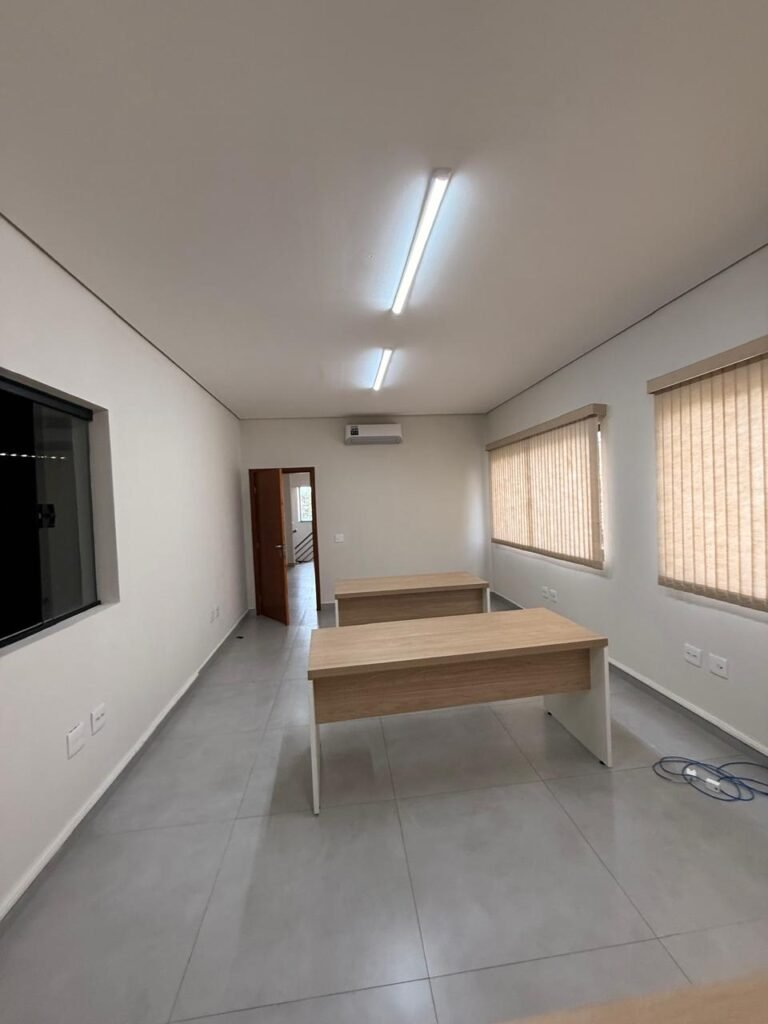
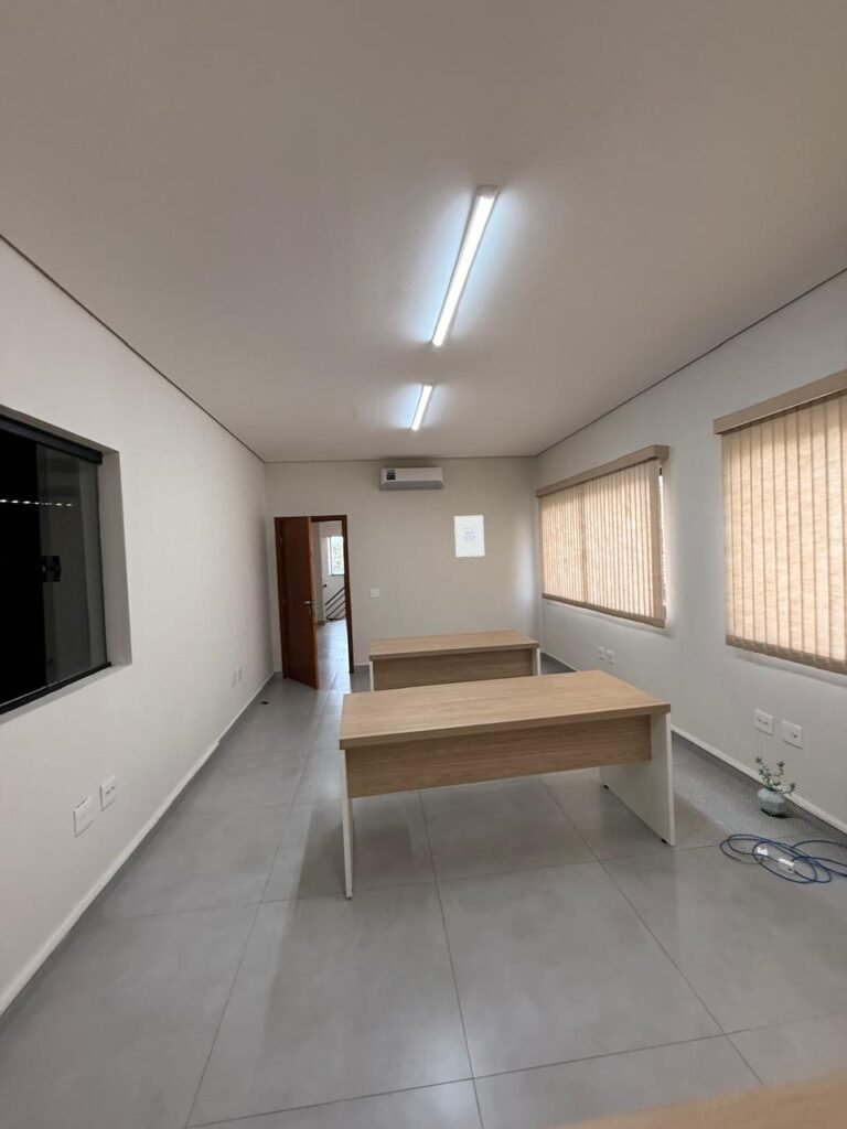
+ wall art (469, 536)
+ potted plant (775, 786)
